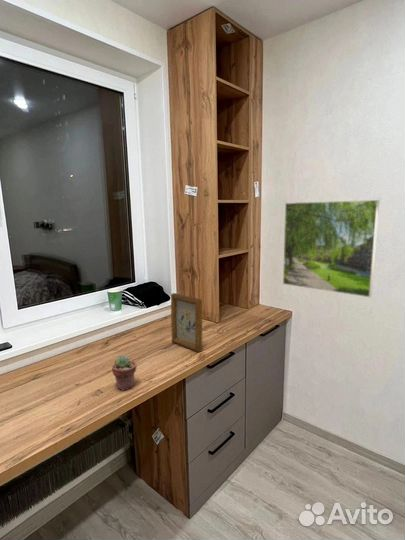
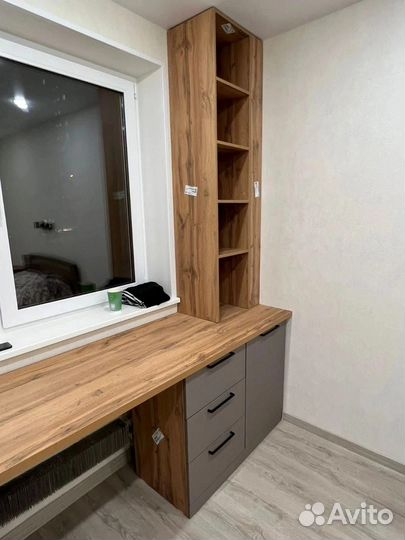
- potted succulent (124, 371)
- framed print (325, 246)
- picture frame (185, 321)
